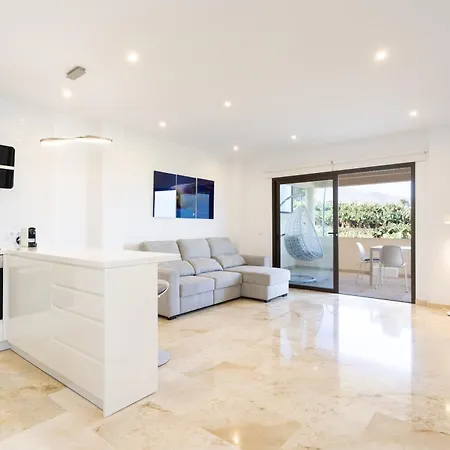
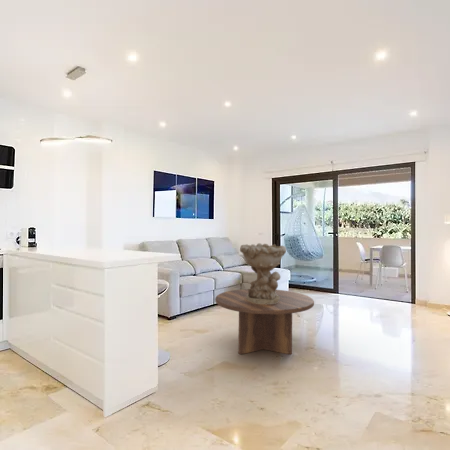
+ decorative bowl (262, 271)
+ coffee table (263, 323)
